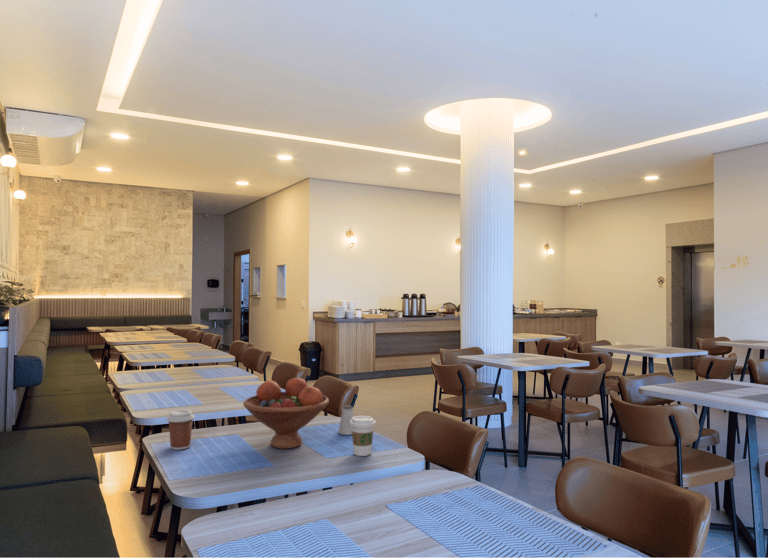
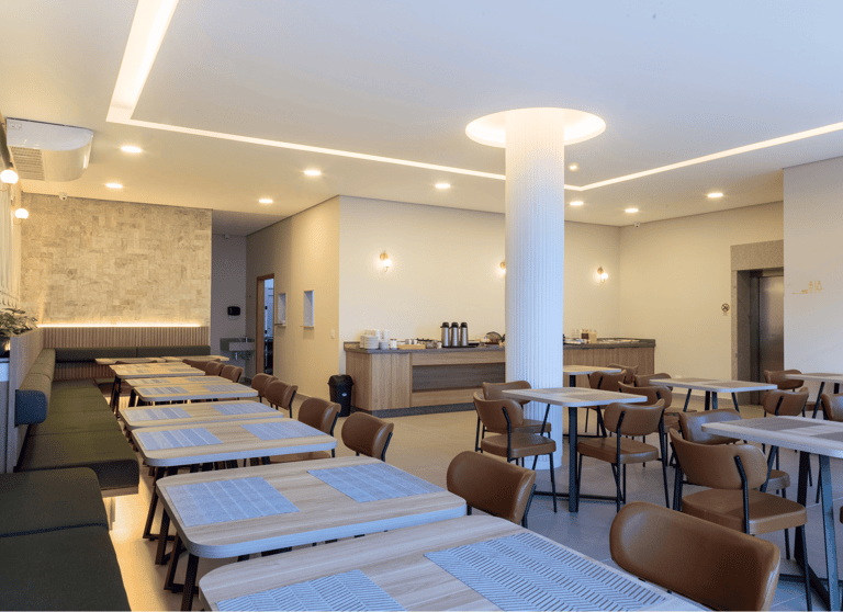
- saltshaker (347, 419)
- coffee cup (362, 435)
- fruit bowl (286, 413)
- coffee cup (180, 429)
